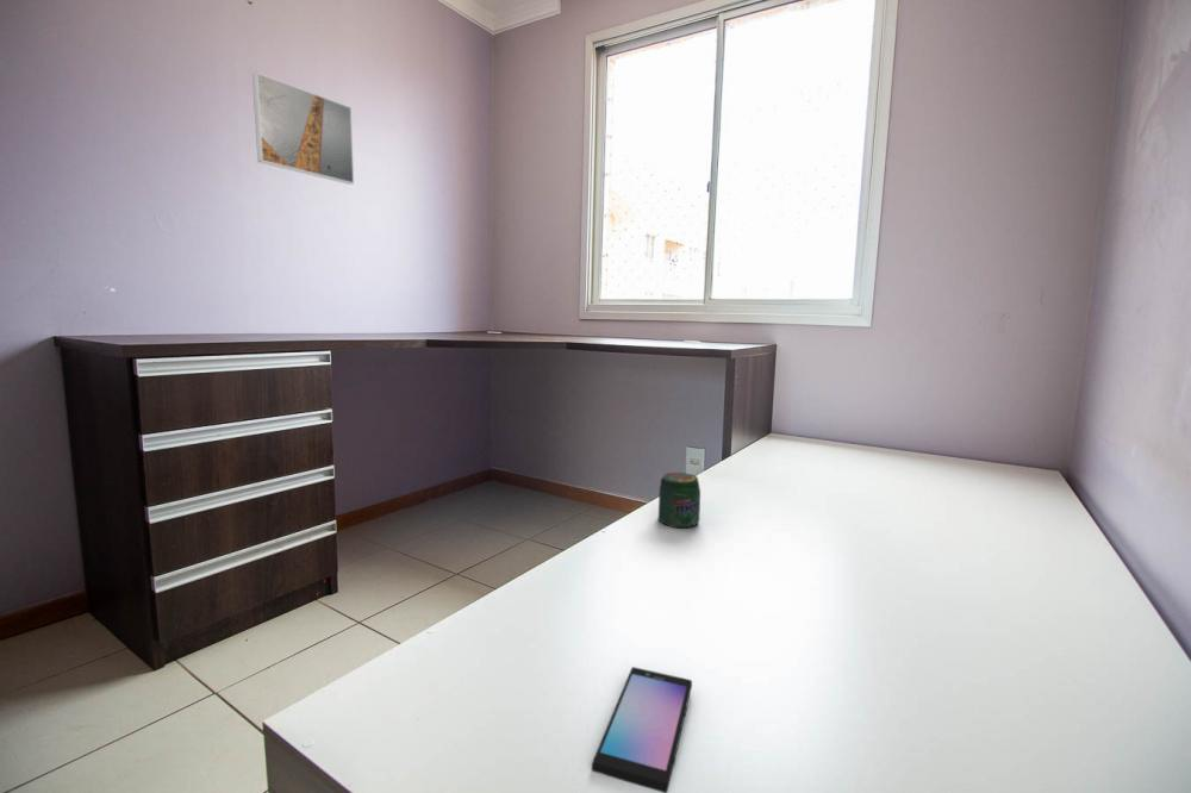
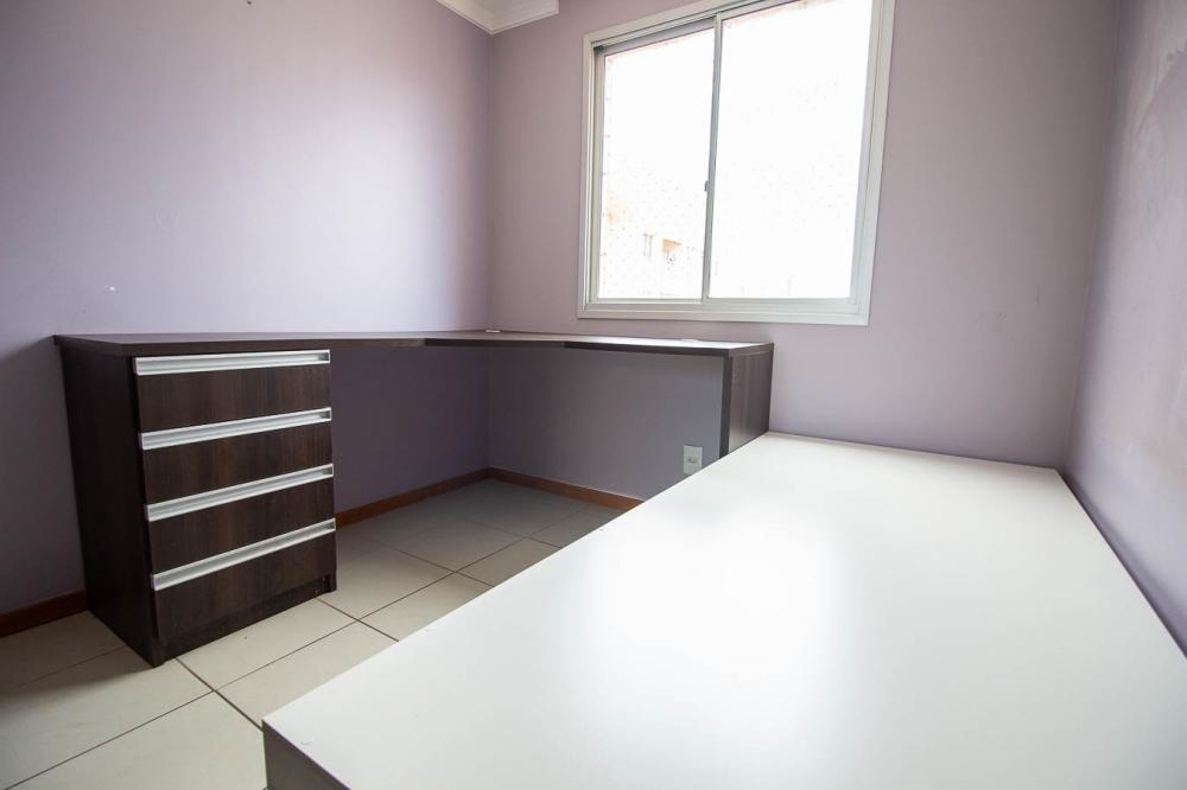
- smartphone (647, 720)
- jar (679, 499)
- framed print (306, 132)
